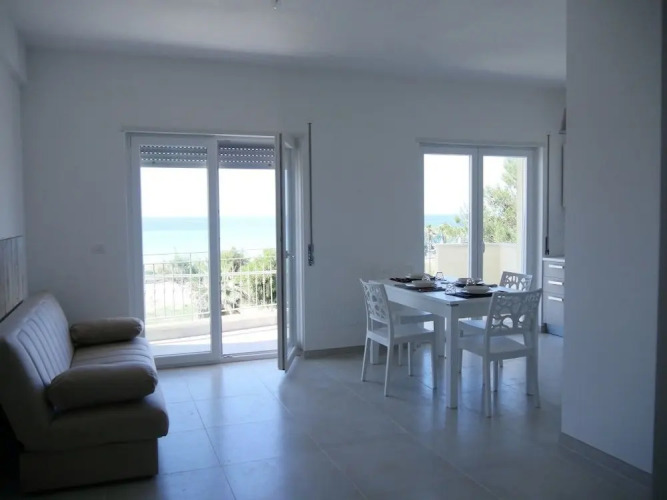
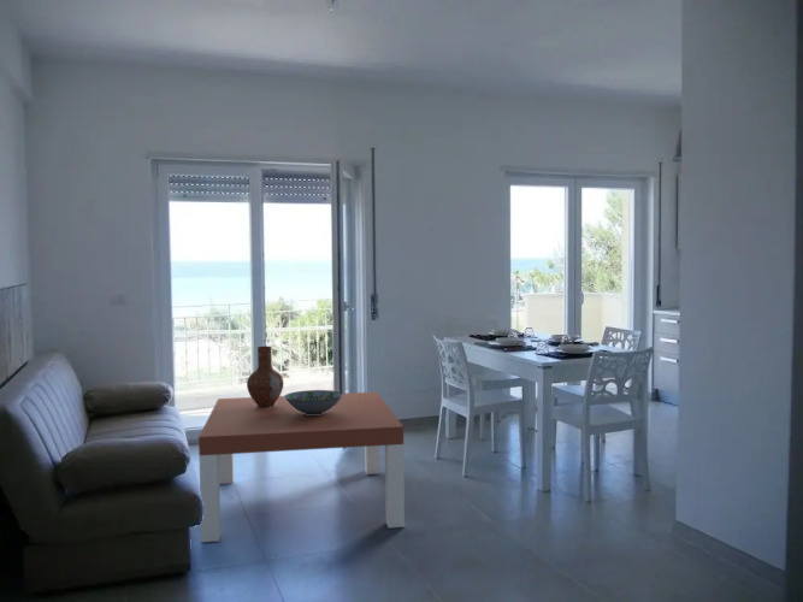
+ coffee table (301, 449)
+ vase (265, 376)
+ decorative bowl (313, 403)
